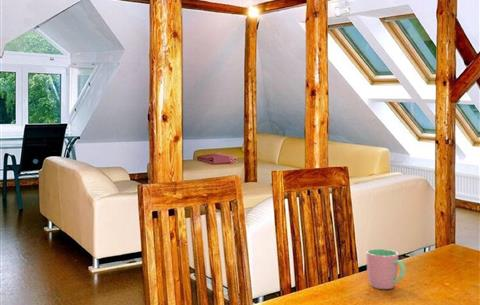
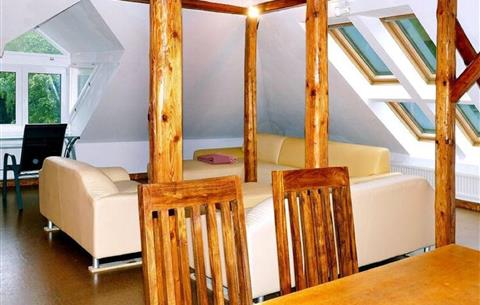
- cup (386, 270)
